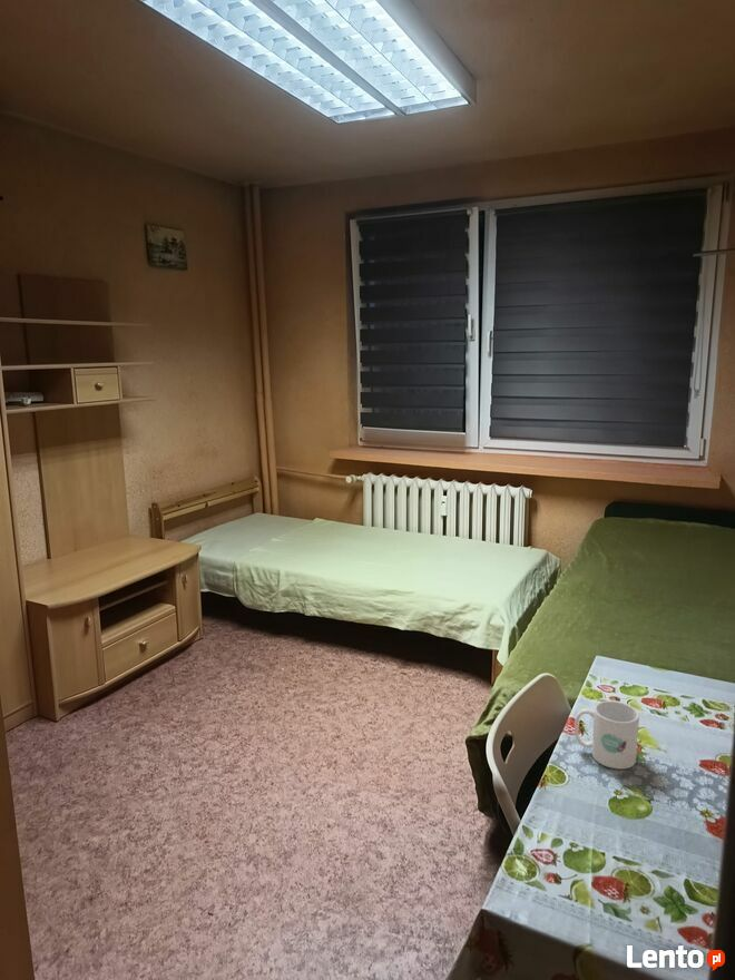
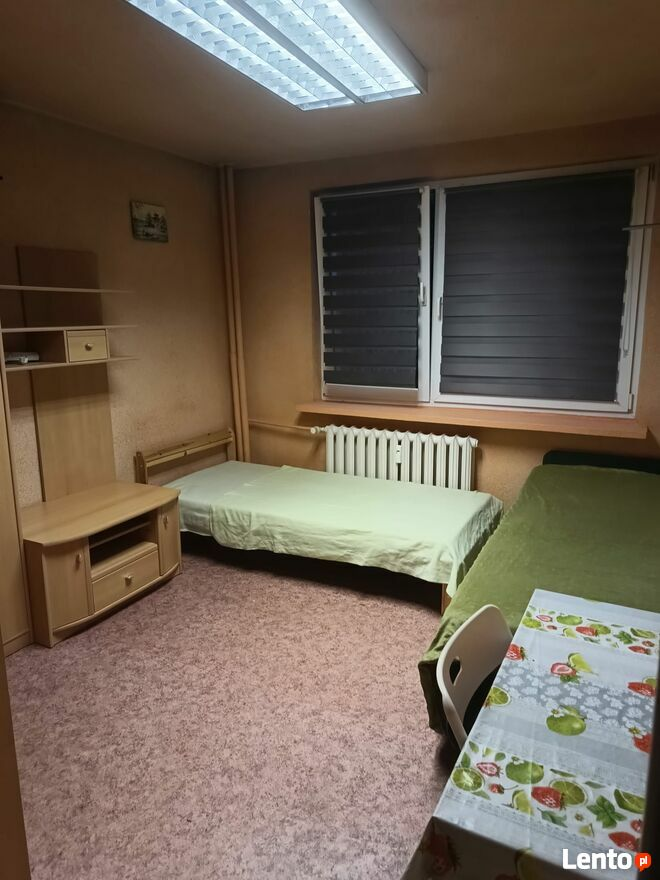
- mug (605, 732)
